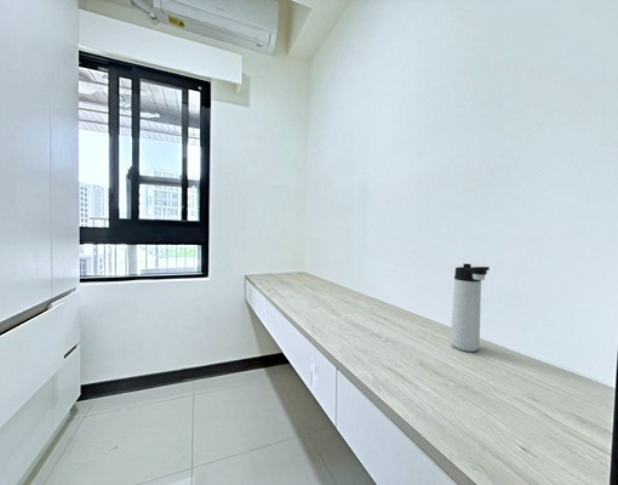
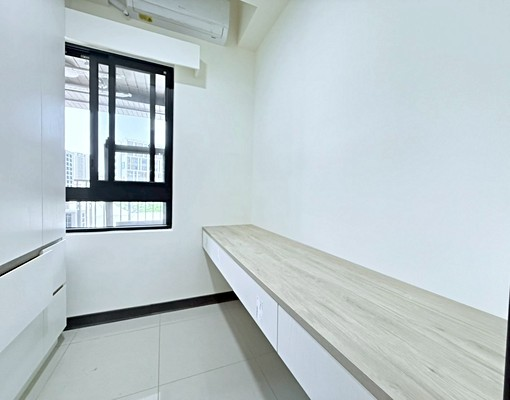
- thermos bottle (470, 307)
